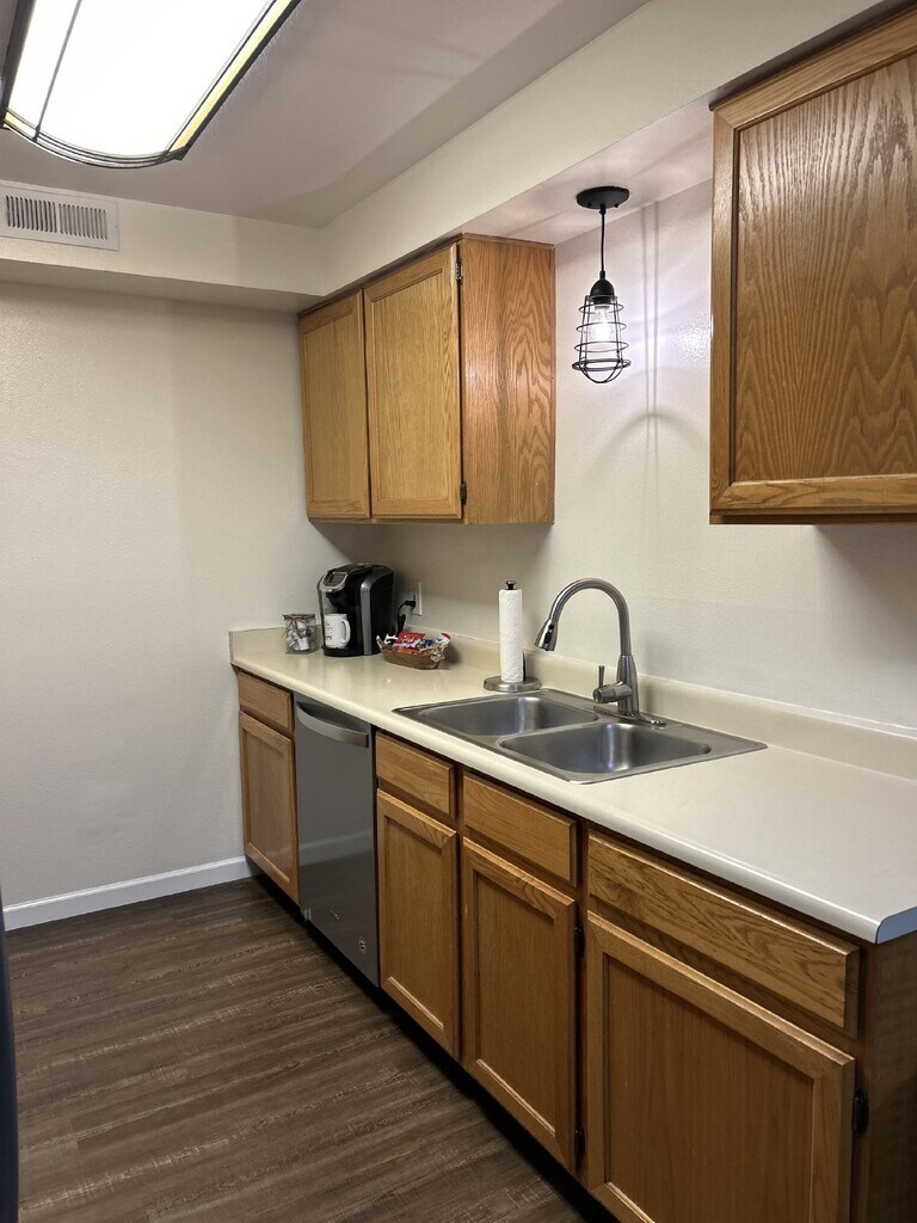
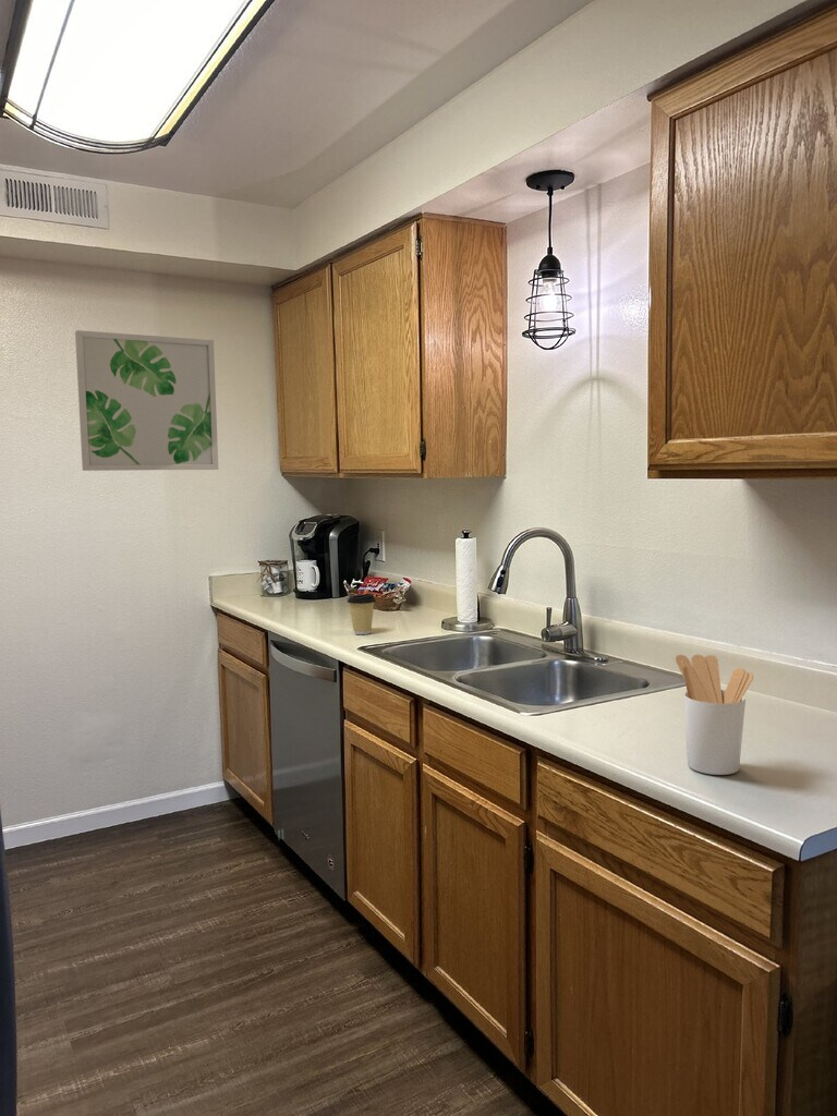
+ coffee cup (362, 614)
+ utensil holder (707, 709)
+ wall art (149, 403)
